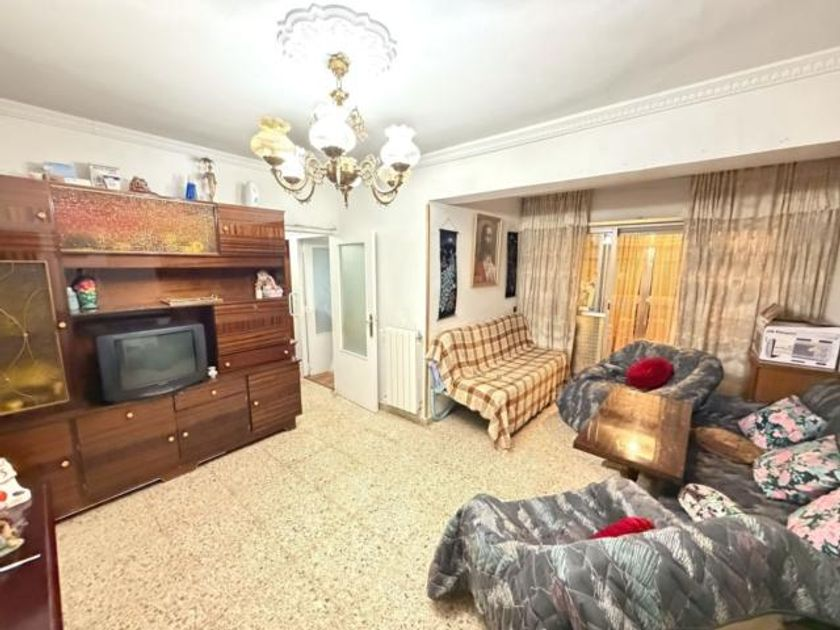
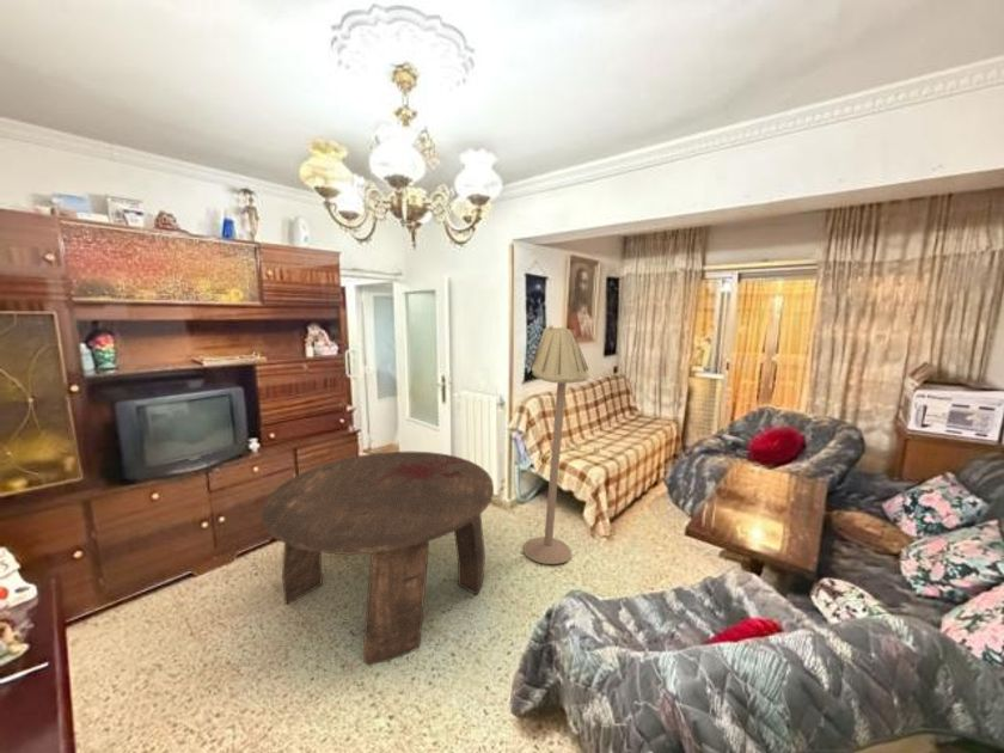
+ coffee table (387, 535)
+ floor lamp (556, 440)
